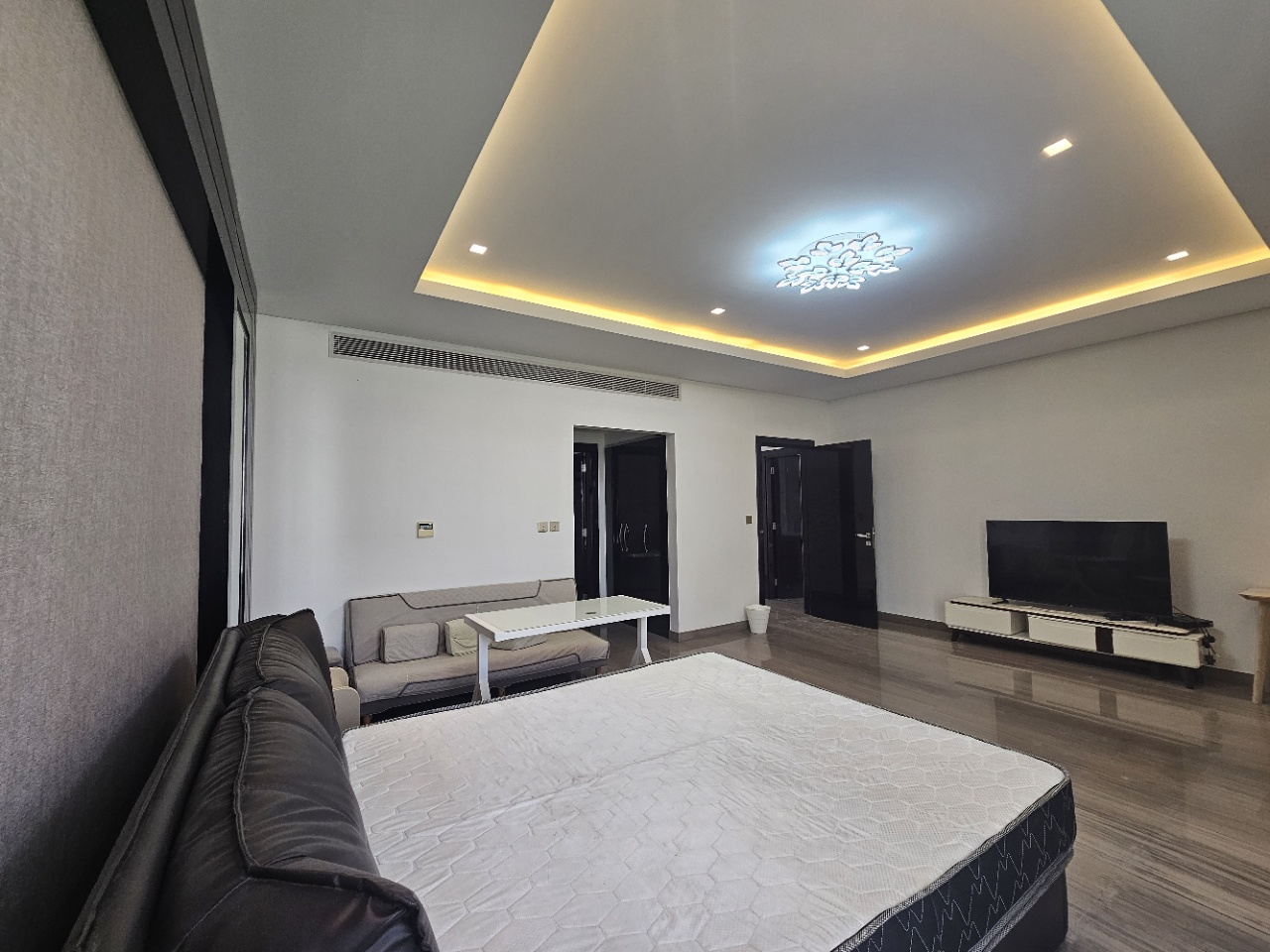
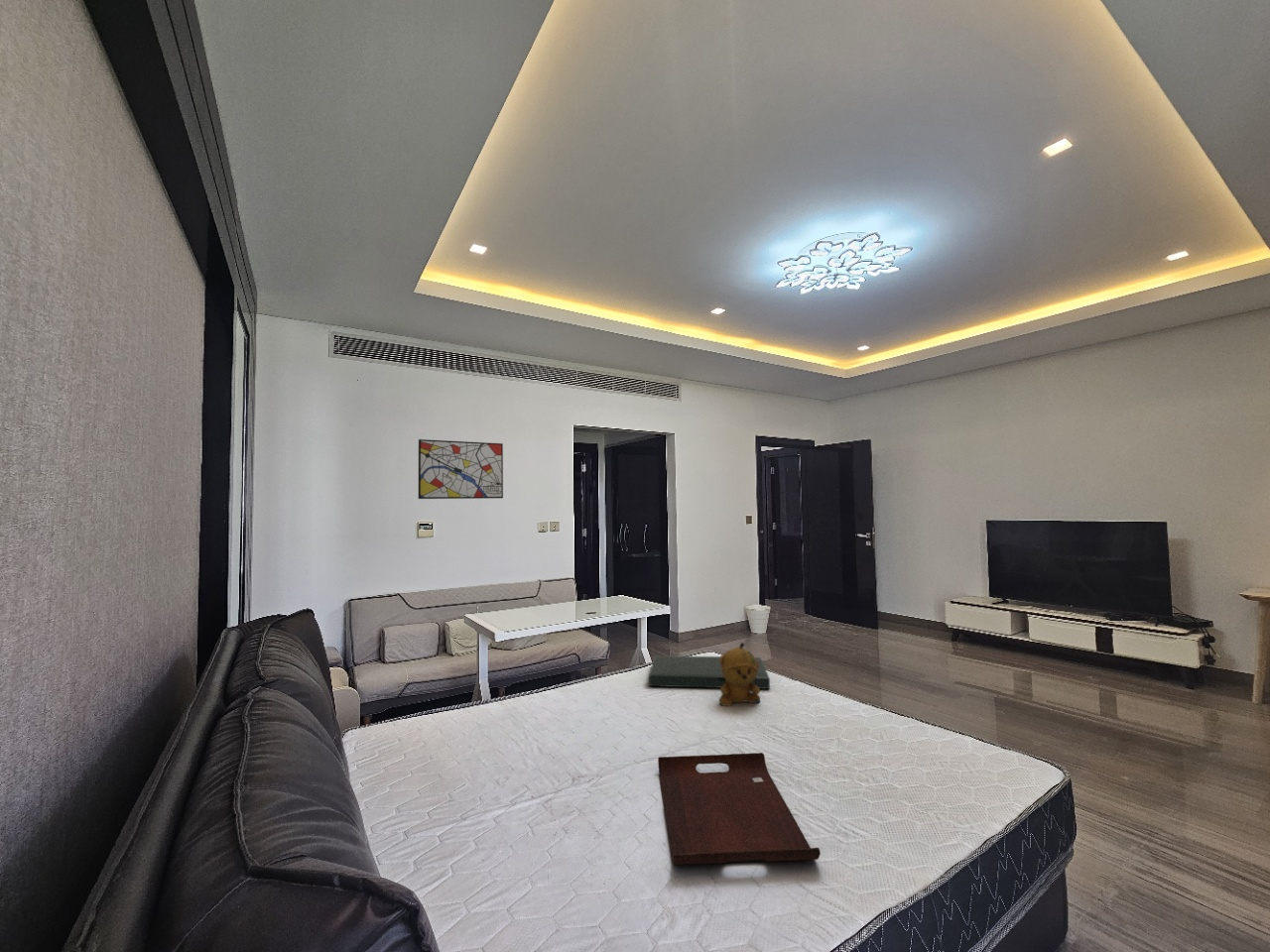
+ stuffed bear (738, 672)
+ serving tray (726, 803)
+ wall art (462, 469)
+ cushion (707, 670)
